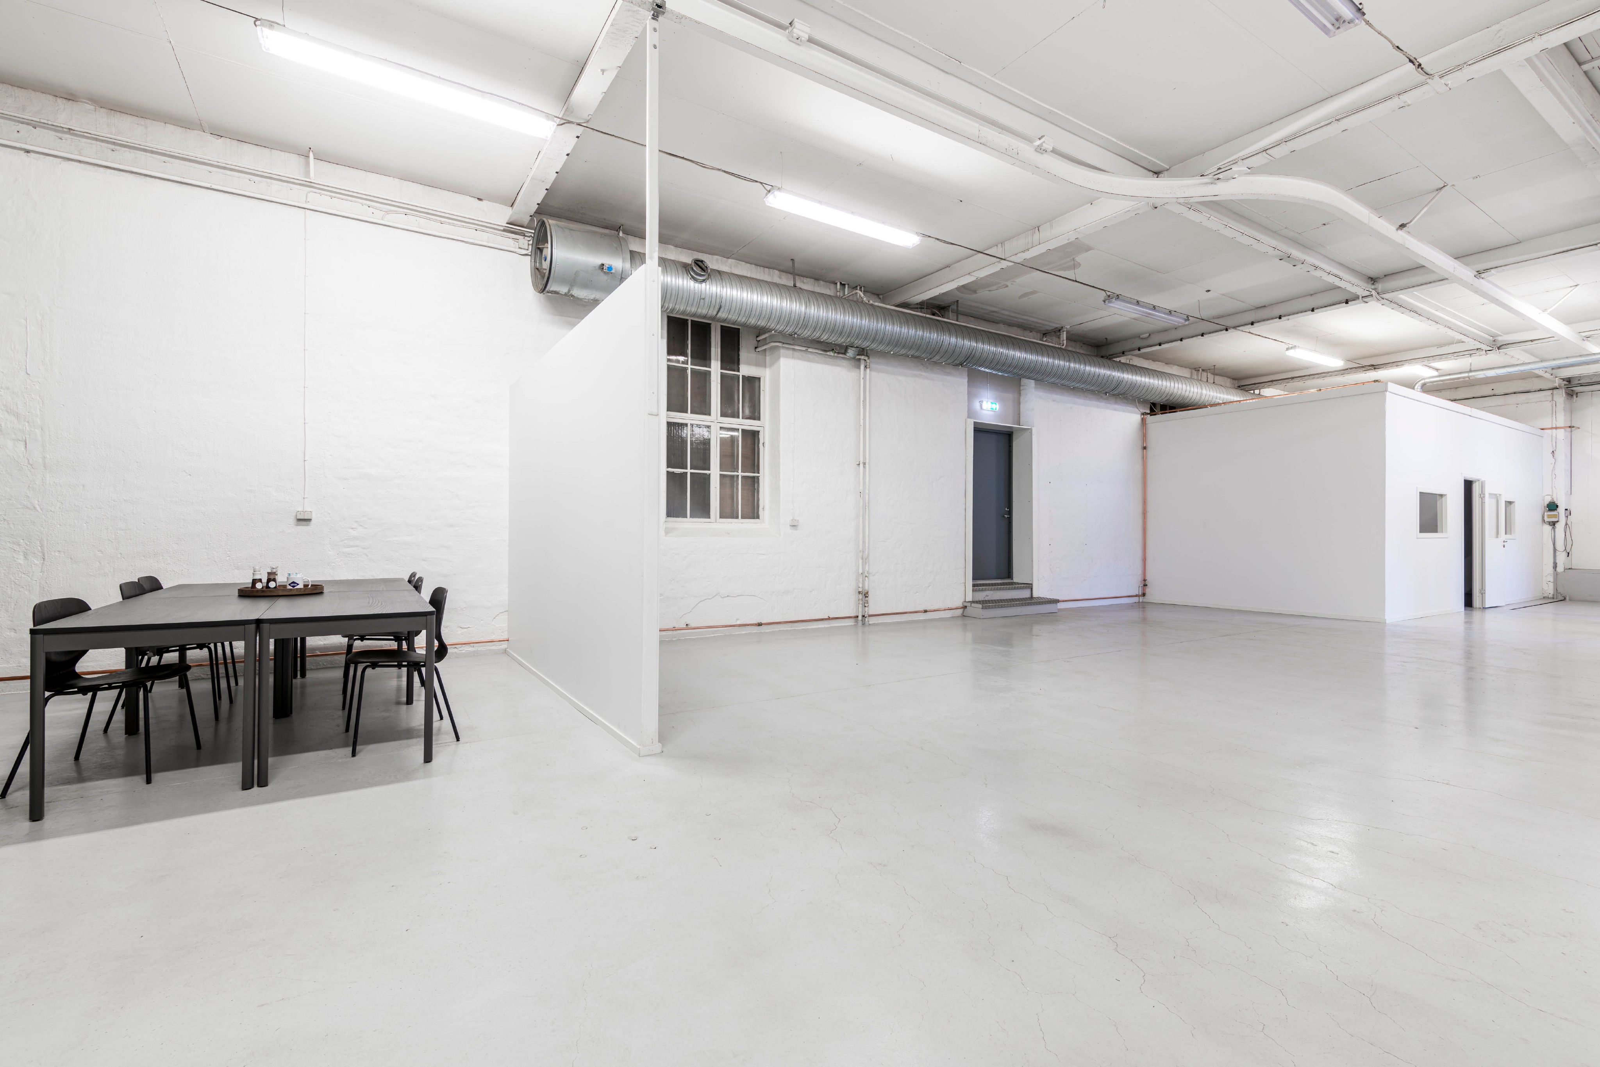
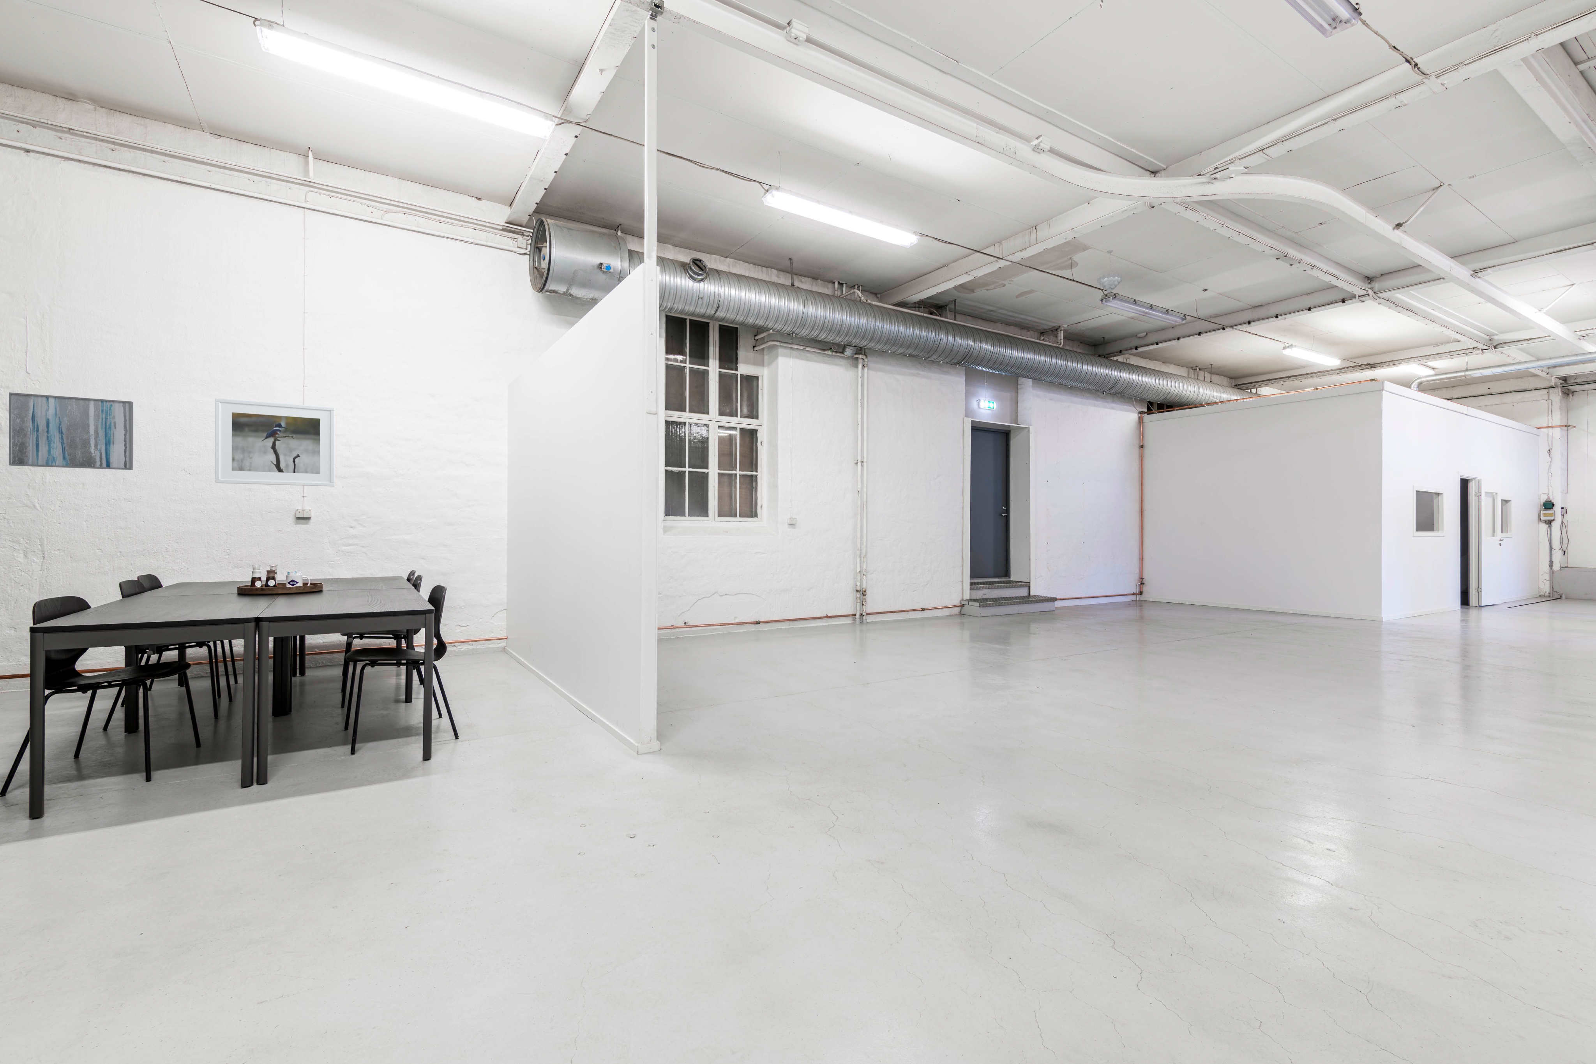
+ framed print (277, 444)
+ pendant light (1109, 272)
+ wall art (72, 432)
